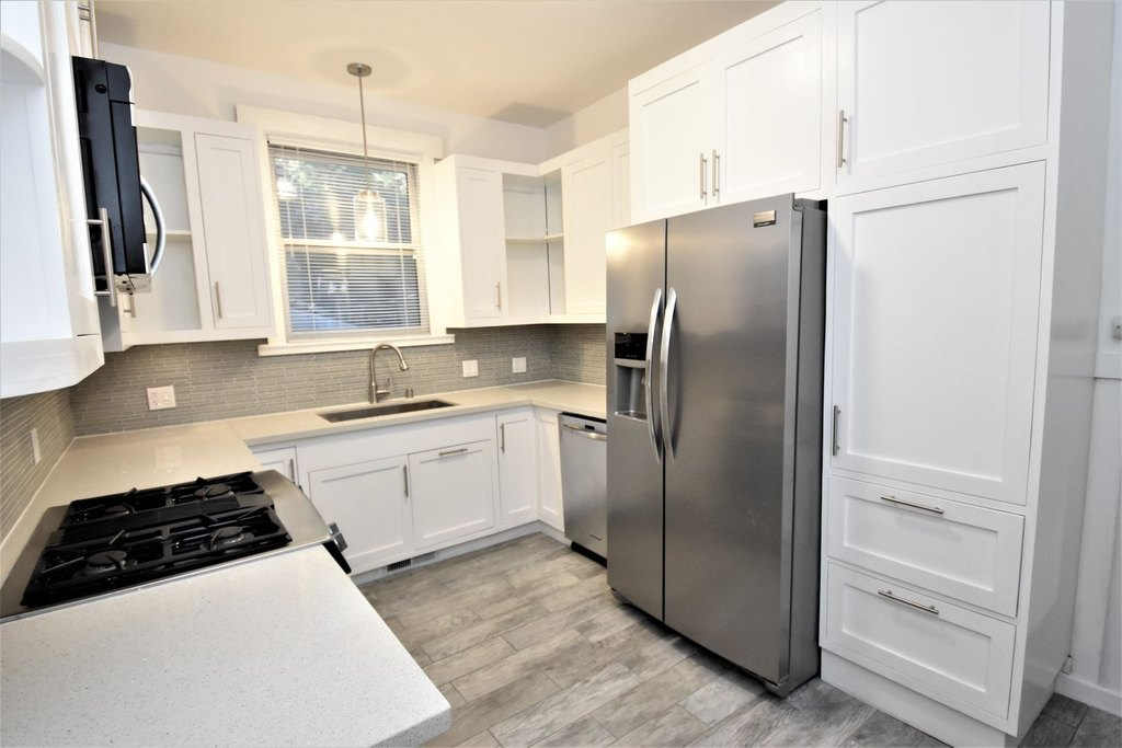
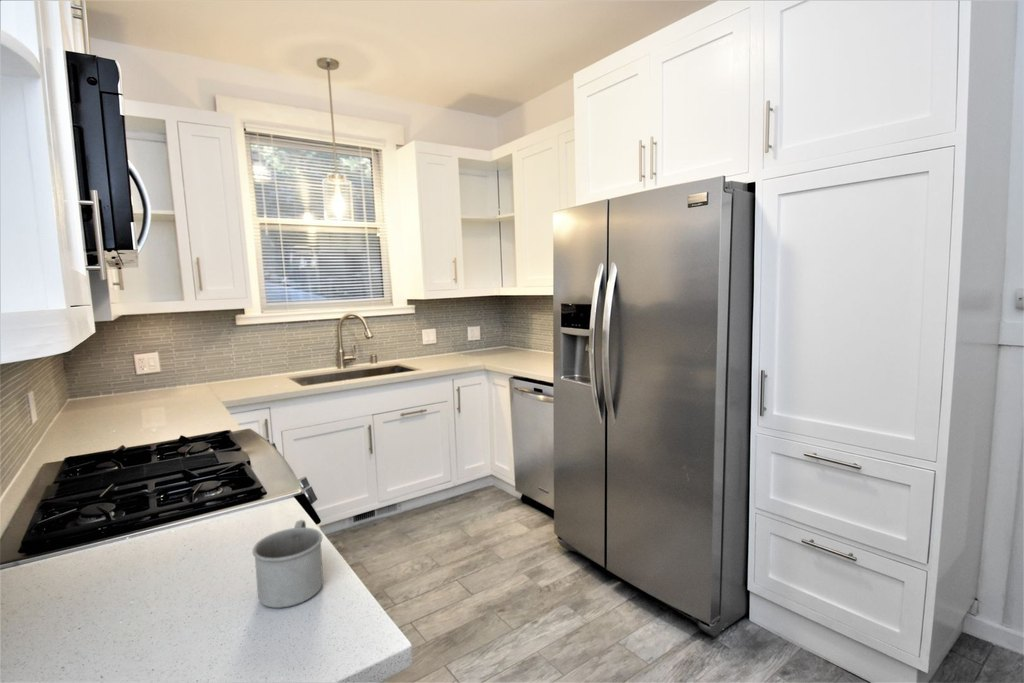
+ mug (290, 562)
